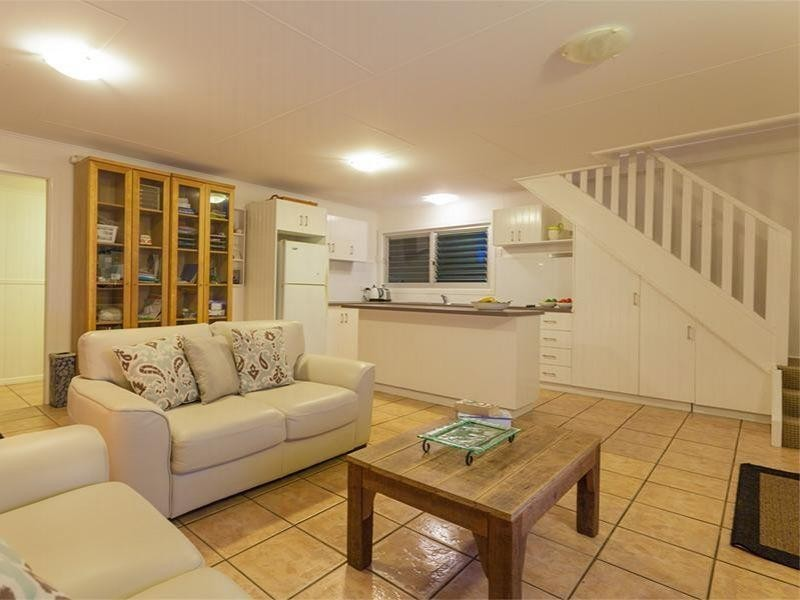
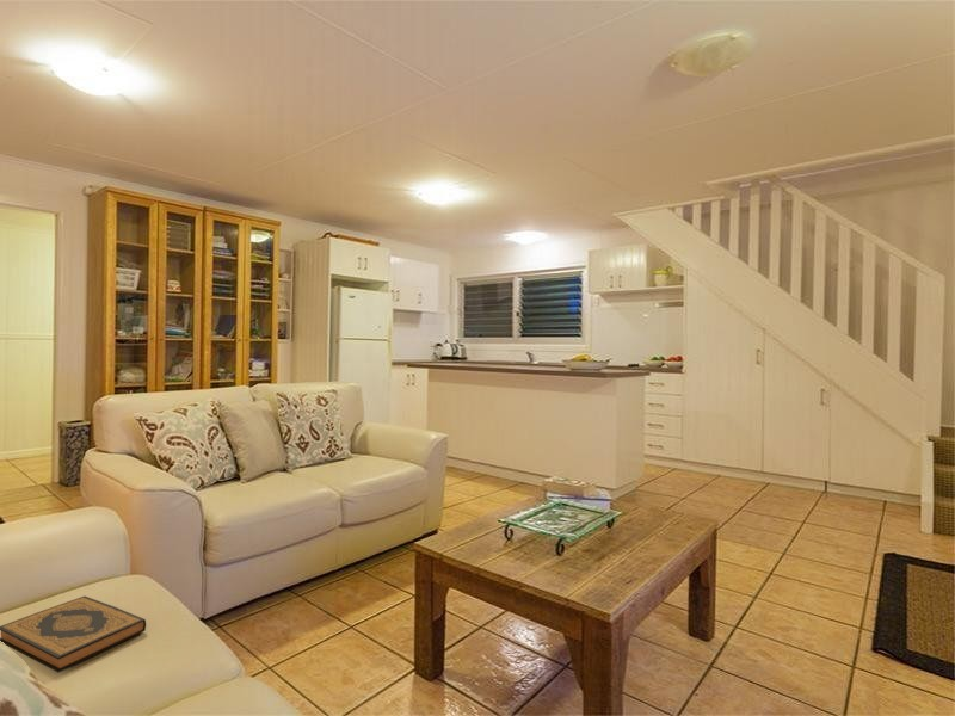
+ hardback book (73, 629)
